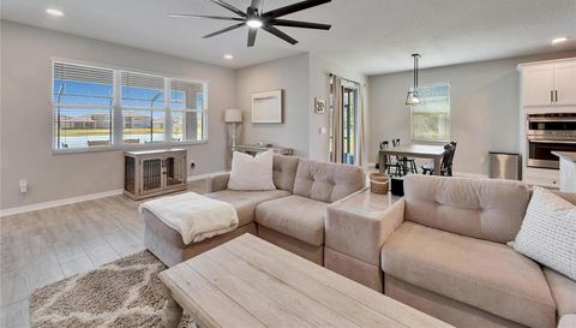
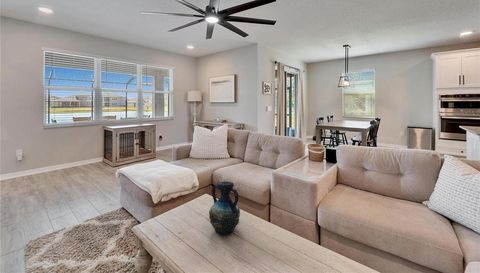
+ vase (224, 206)
